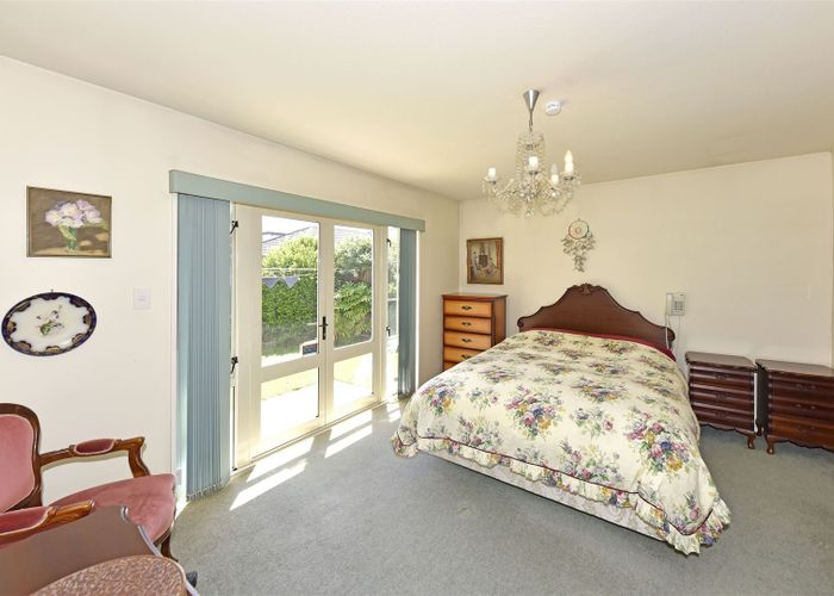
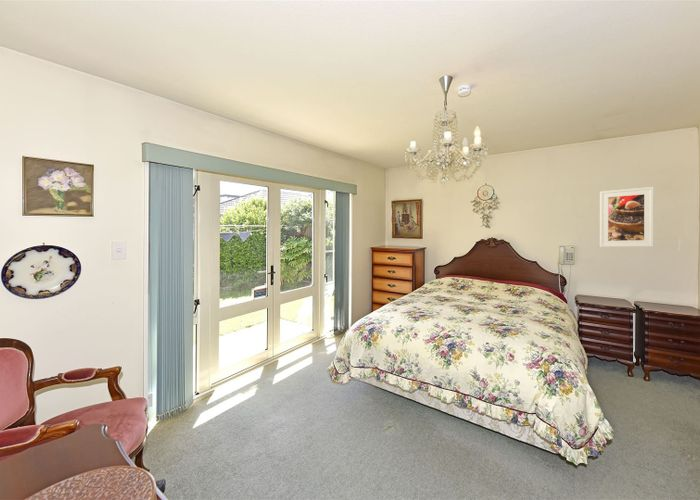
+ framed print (625, 218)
